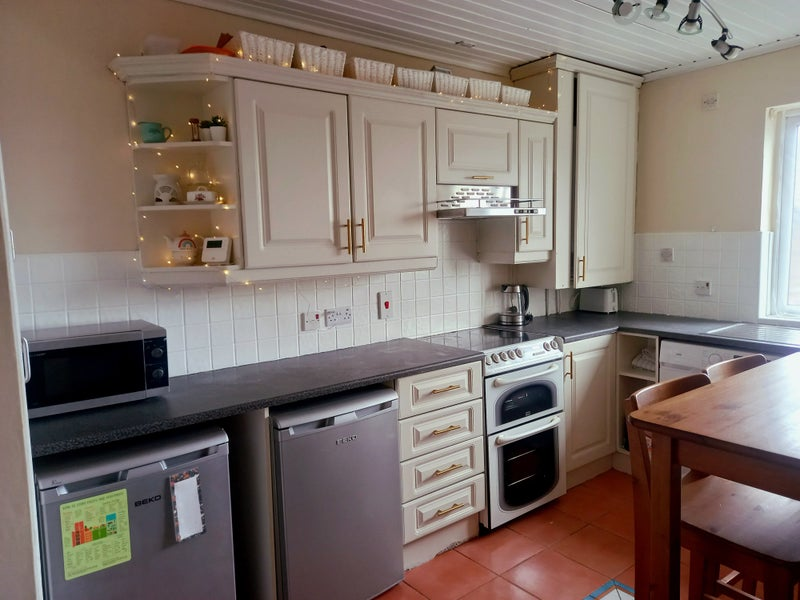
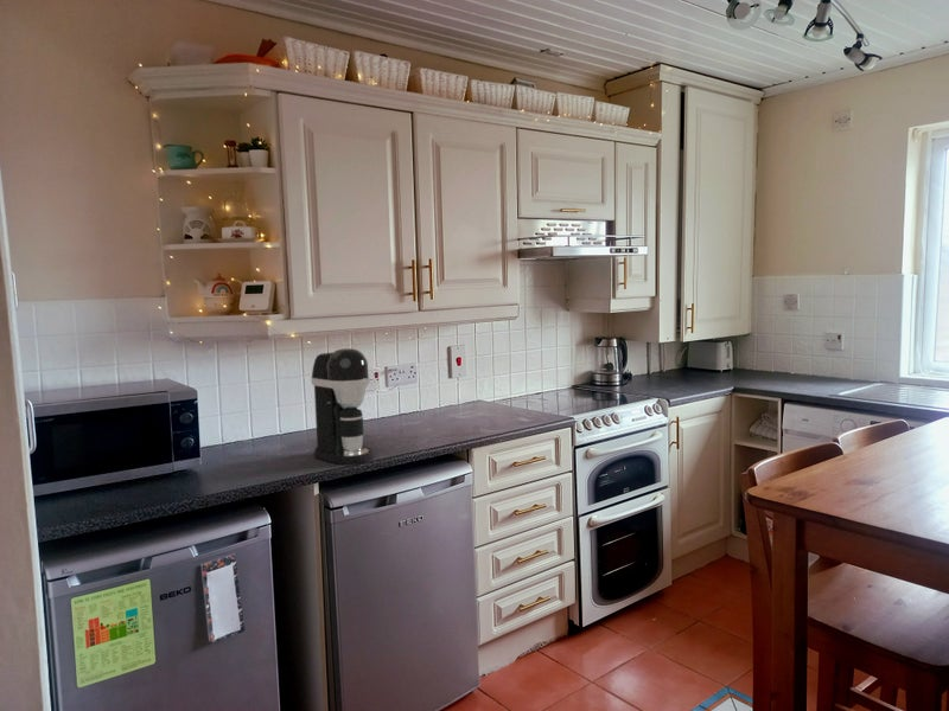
+ coffee maker (340, 402)
